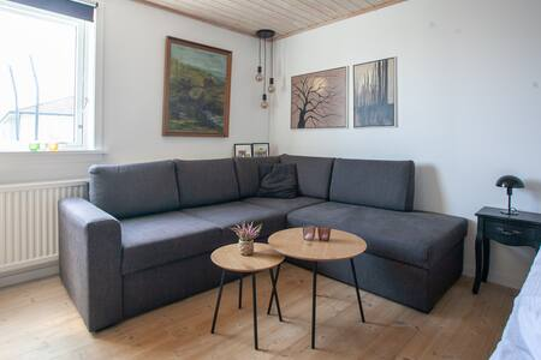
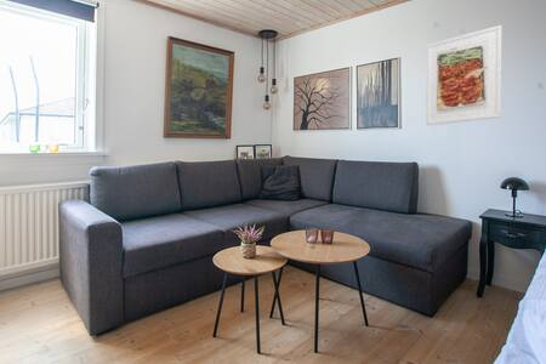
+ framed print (461, 78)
